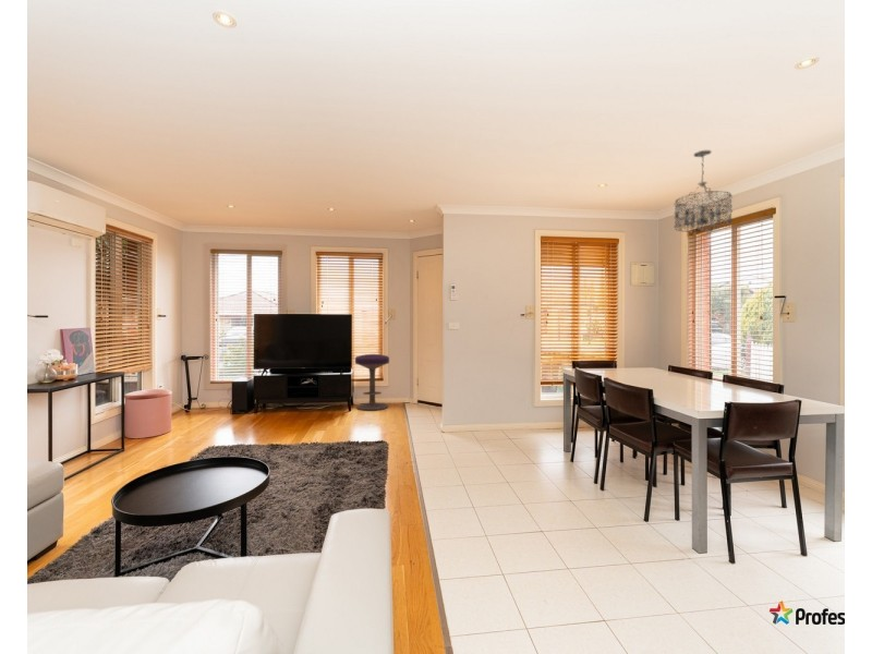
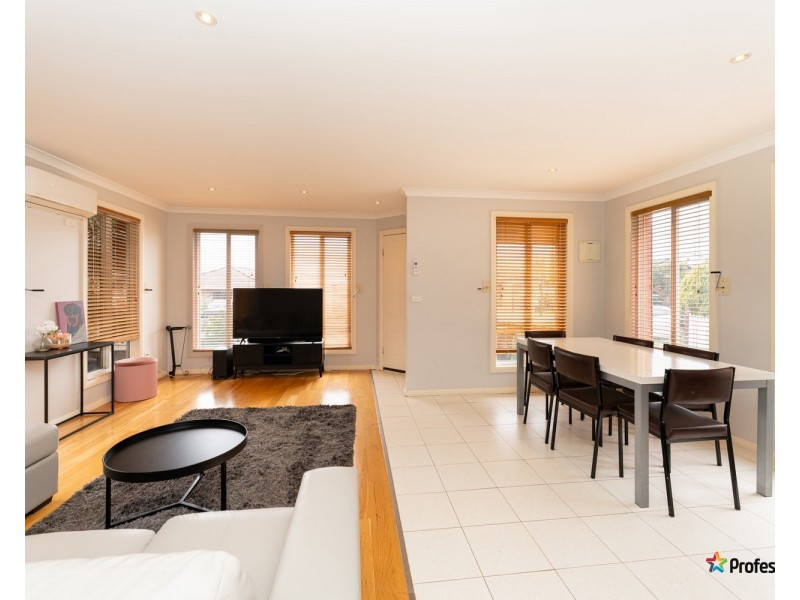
- chandelier (702, 192)
- stool (372, 380)
